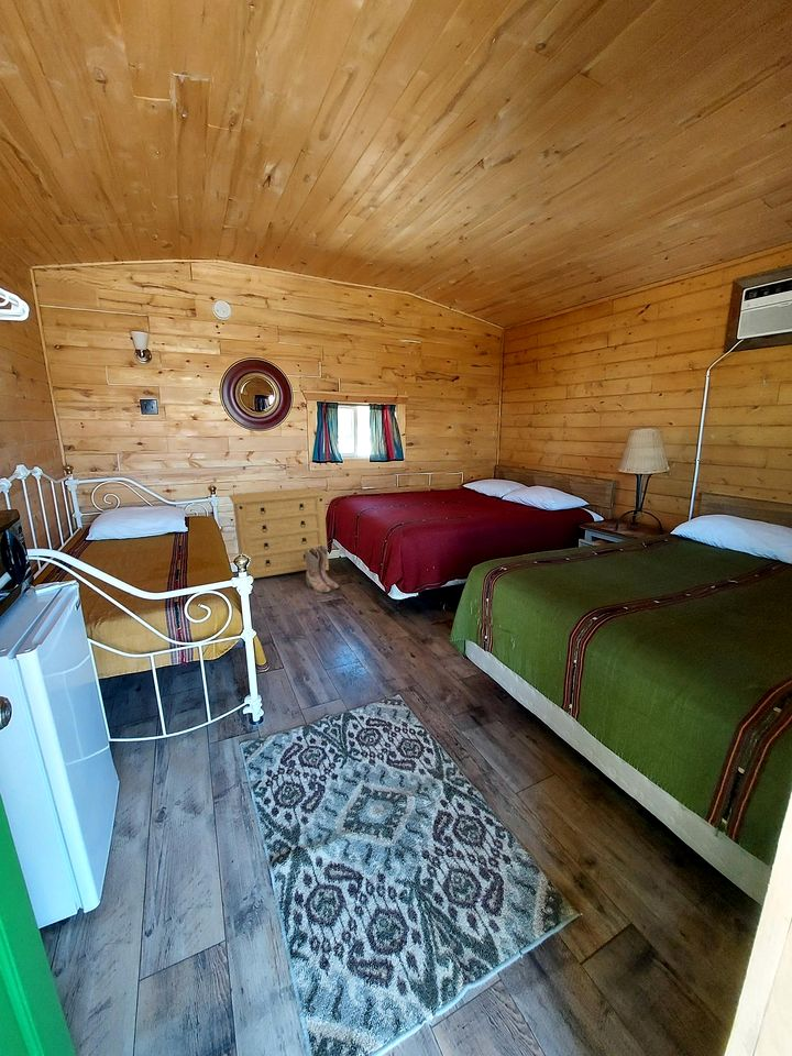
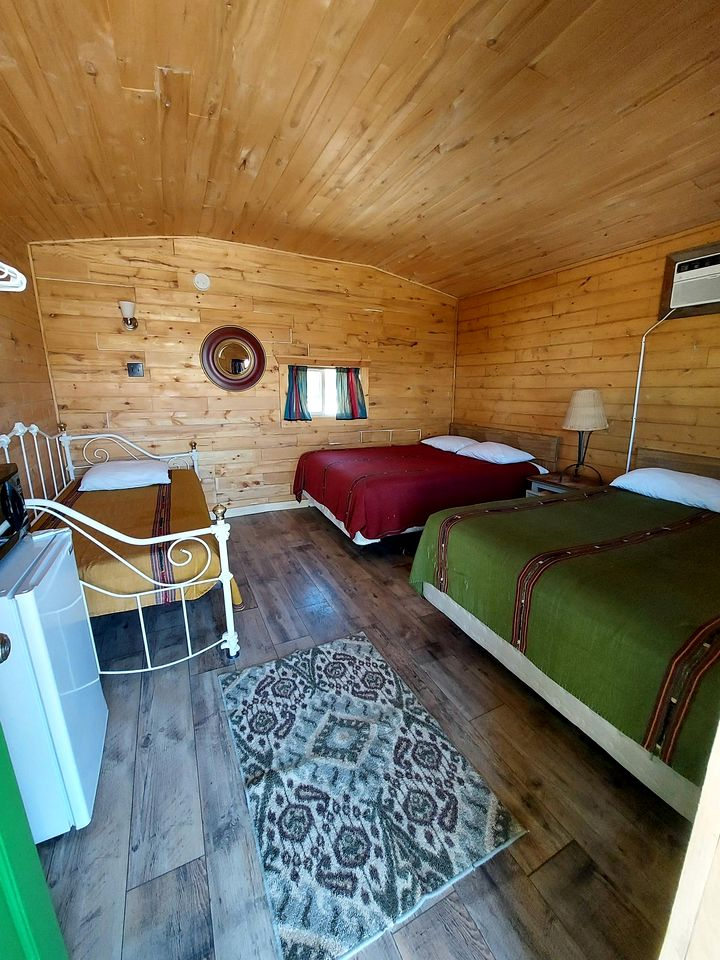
- boots (321, 566)
- dresser (280, 532)
